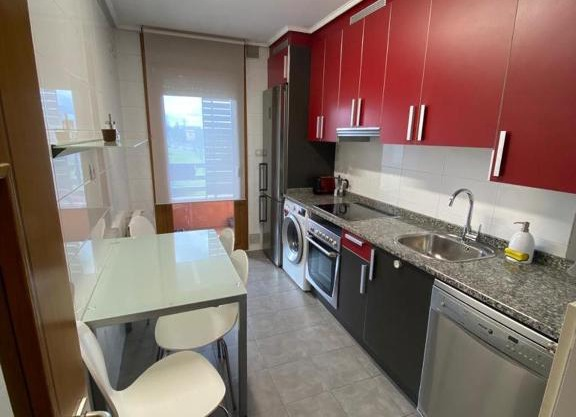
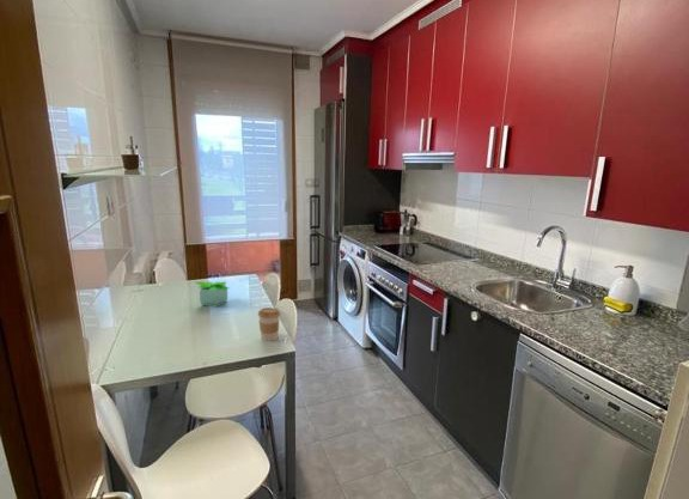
+ coffee cup (269, 323)
+ potted plant (212, 292)
